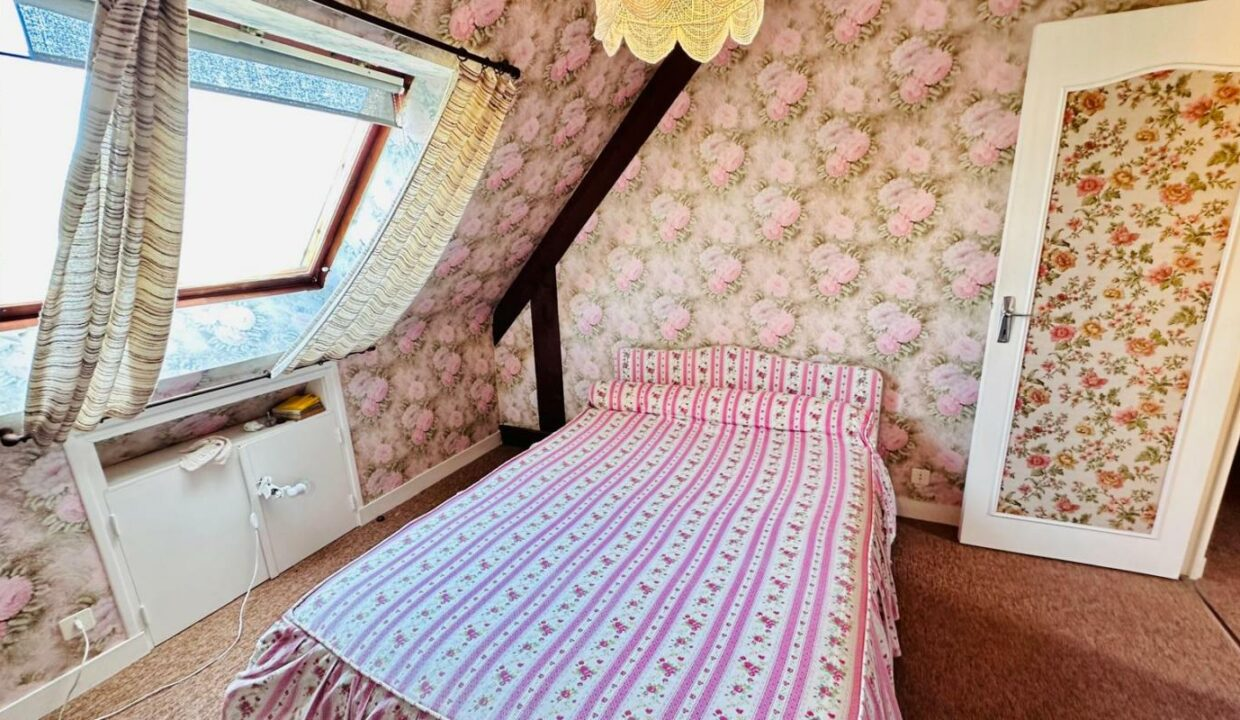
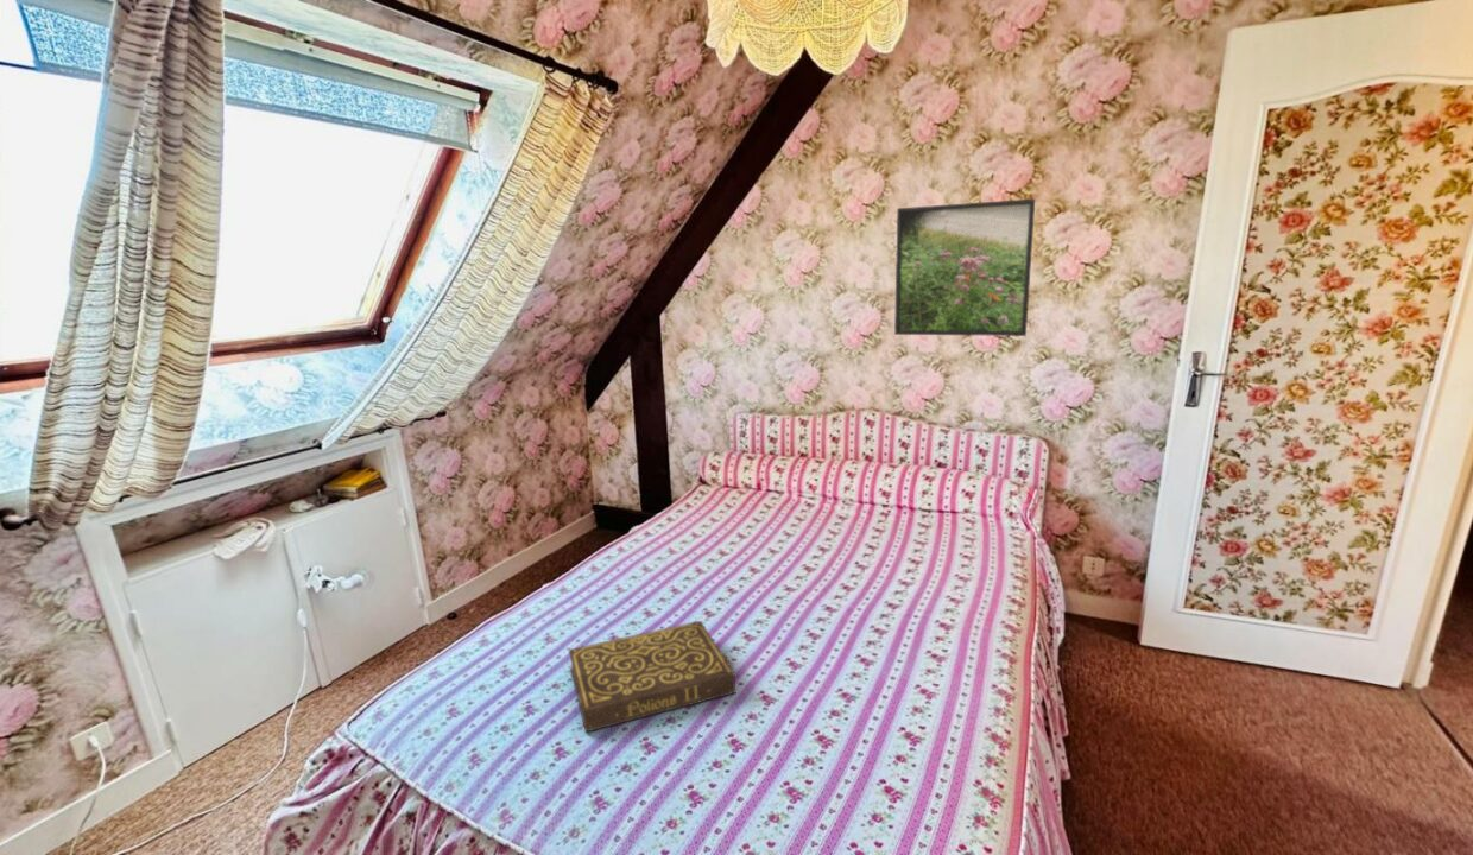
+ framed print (960, 271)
+ book (655, 667)
